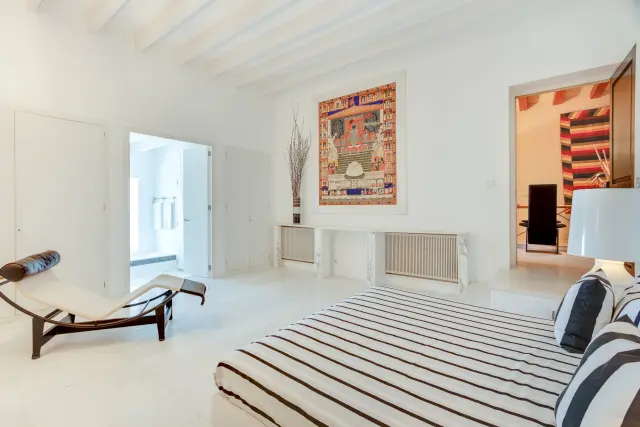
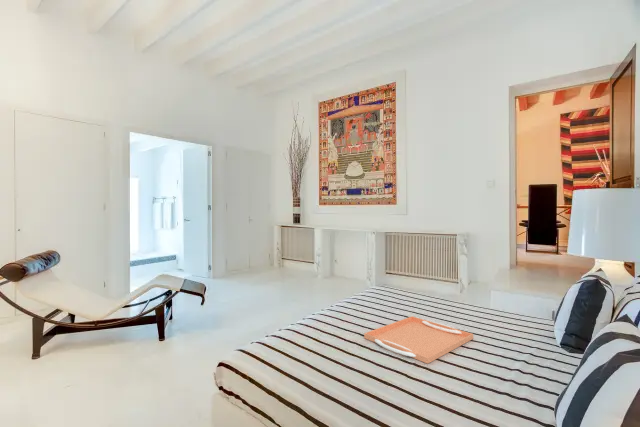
+ serving tray (418, 336)
